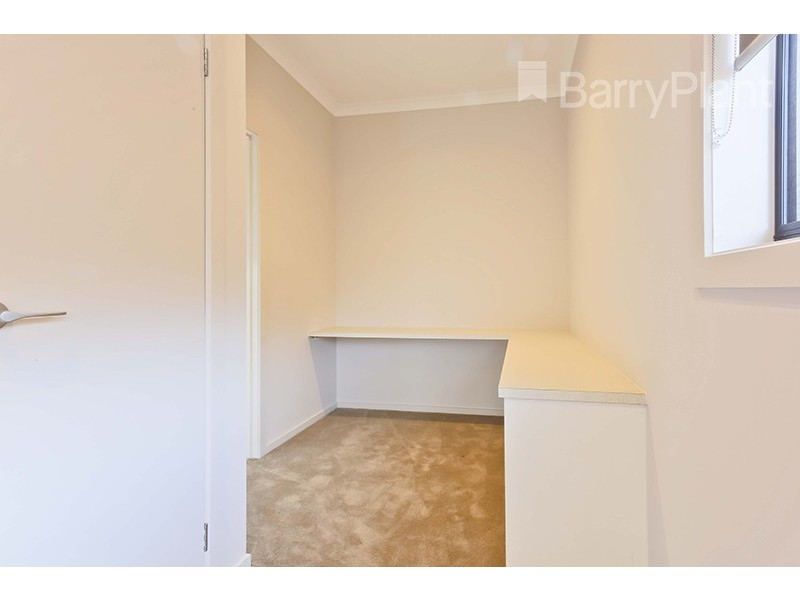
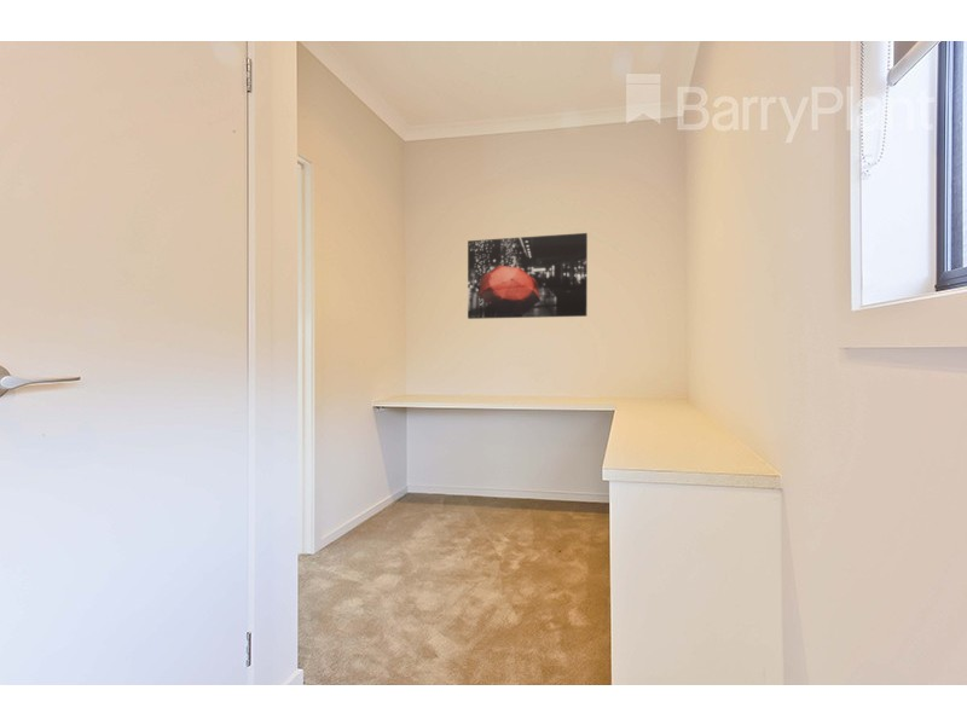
+ wall art (525, 277)
